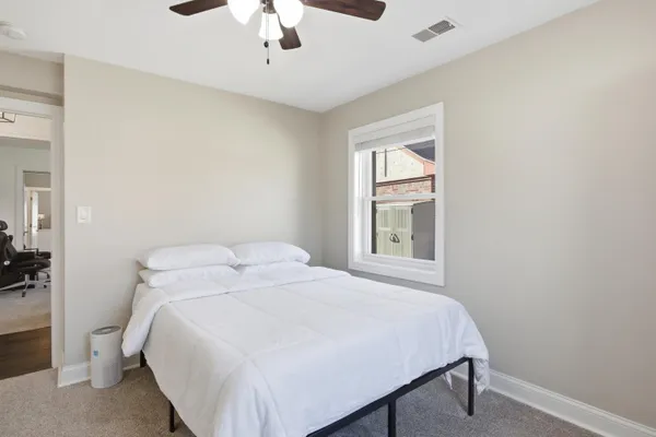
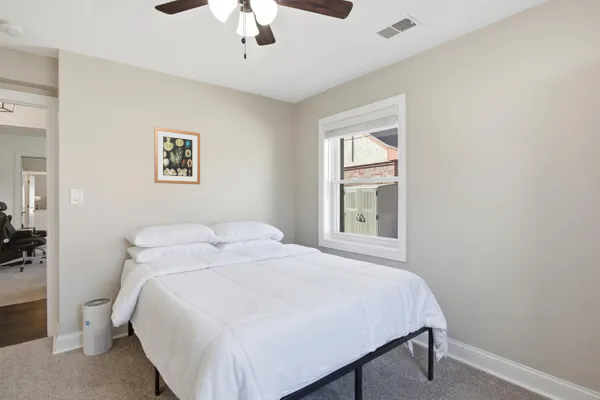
+ wall art (178, 157)
